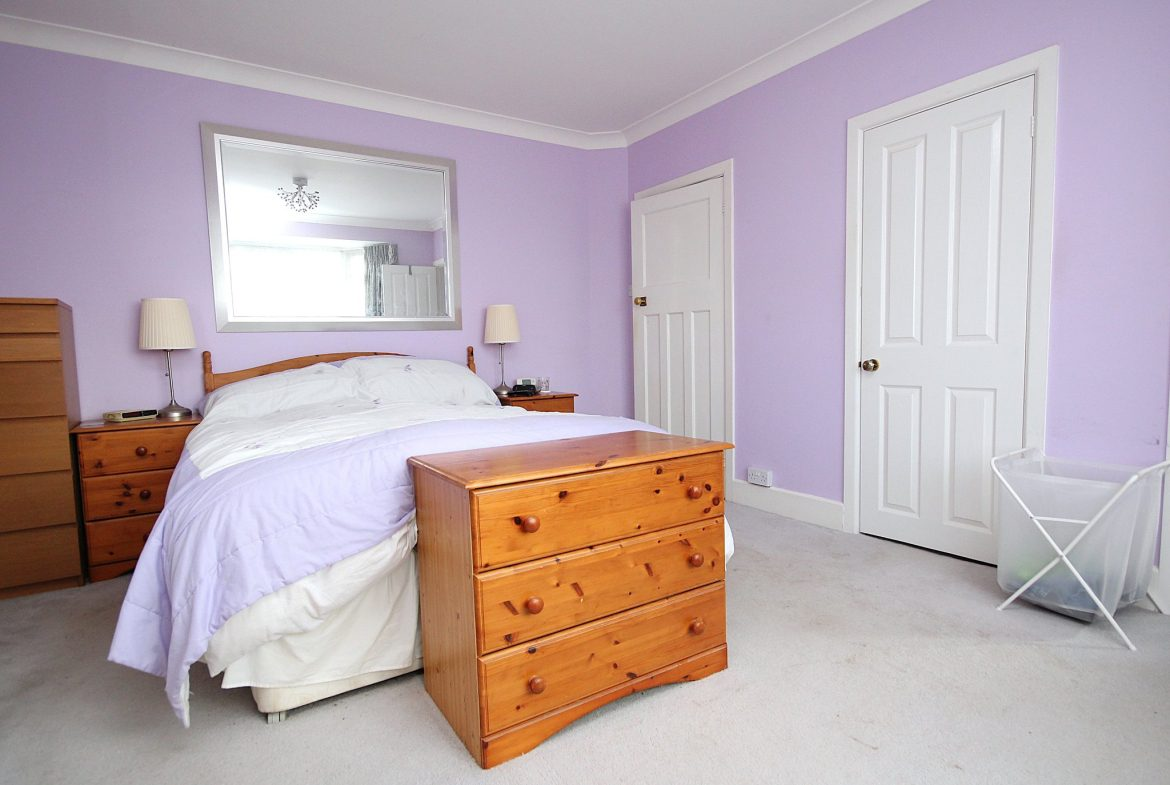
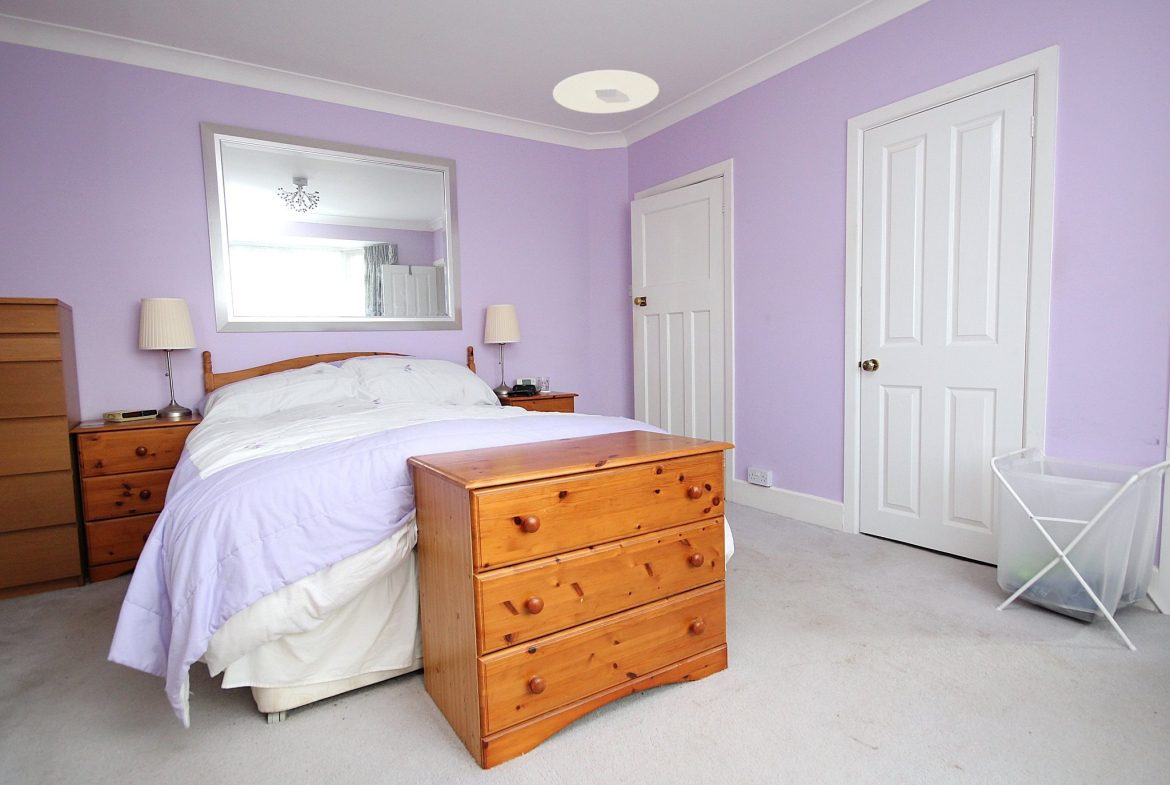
+ ceiling light (605, 88)
